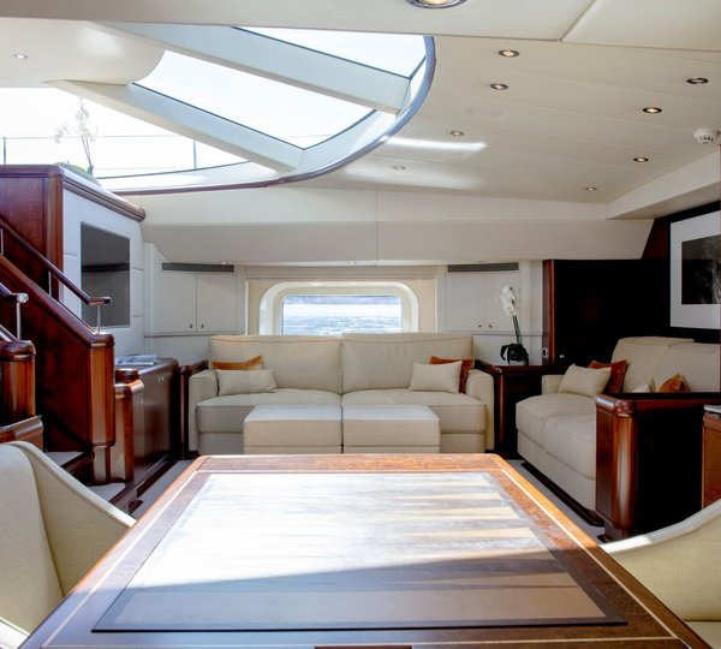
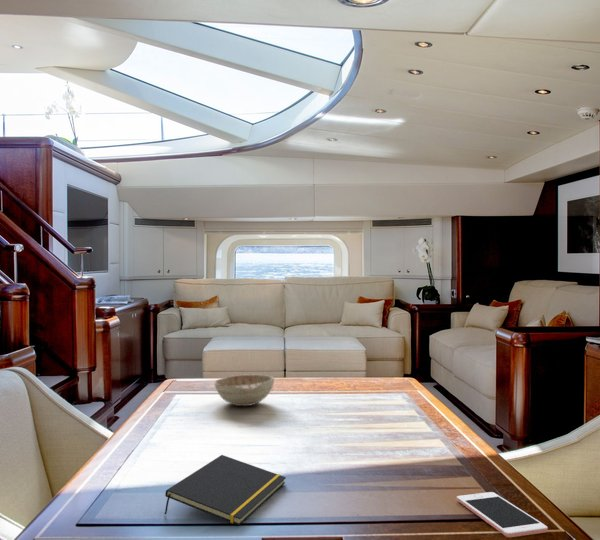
+ notepad (229, 486)
+ cell phone (499, 513)
+ decorative bowl (244, 390)
